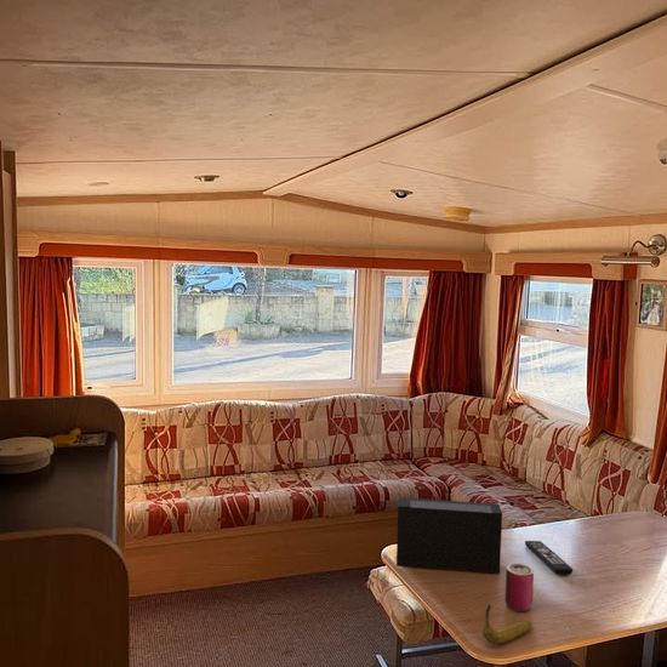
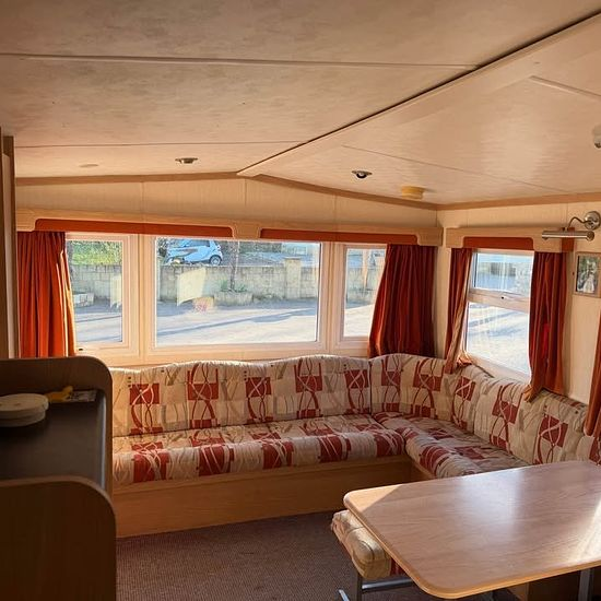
- banana (512, 625)
- speaker (447, 534)
- remote control (547, 557)
- can (519, 587)
